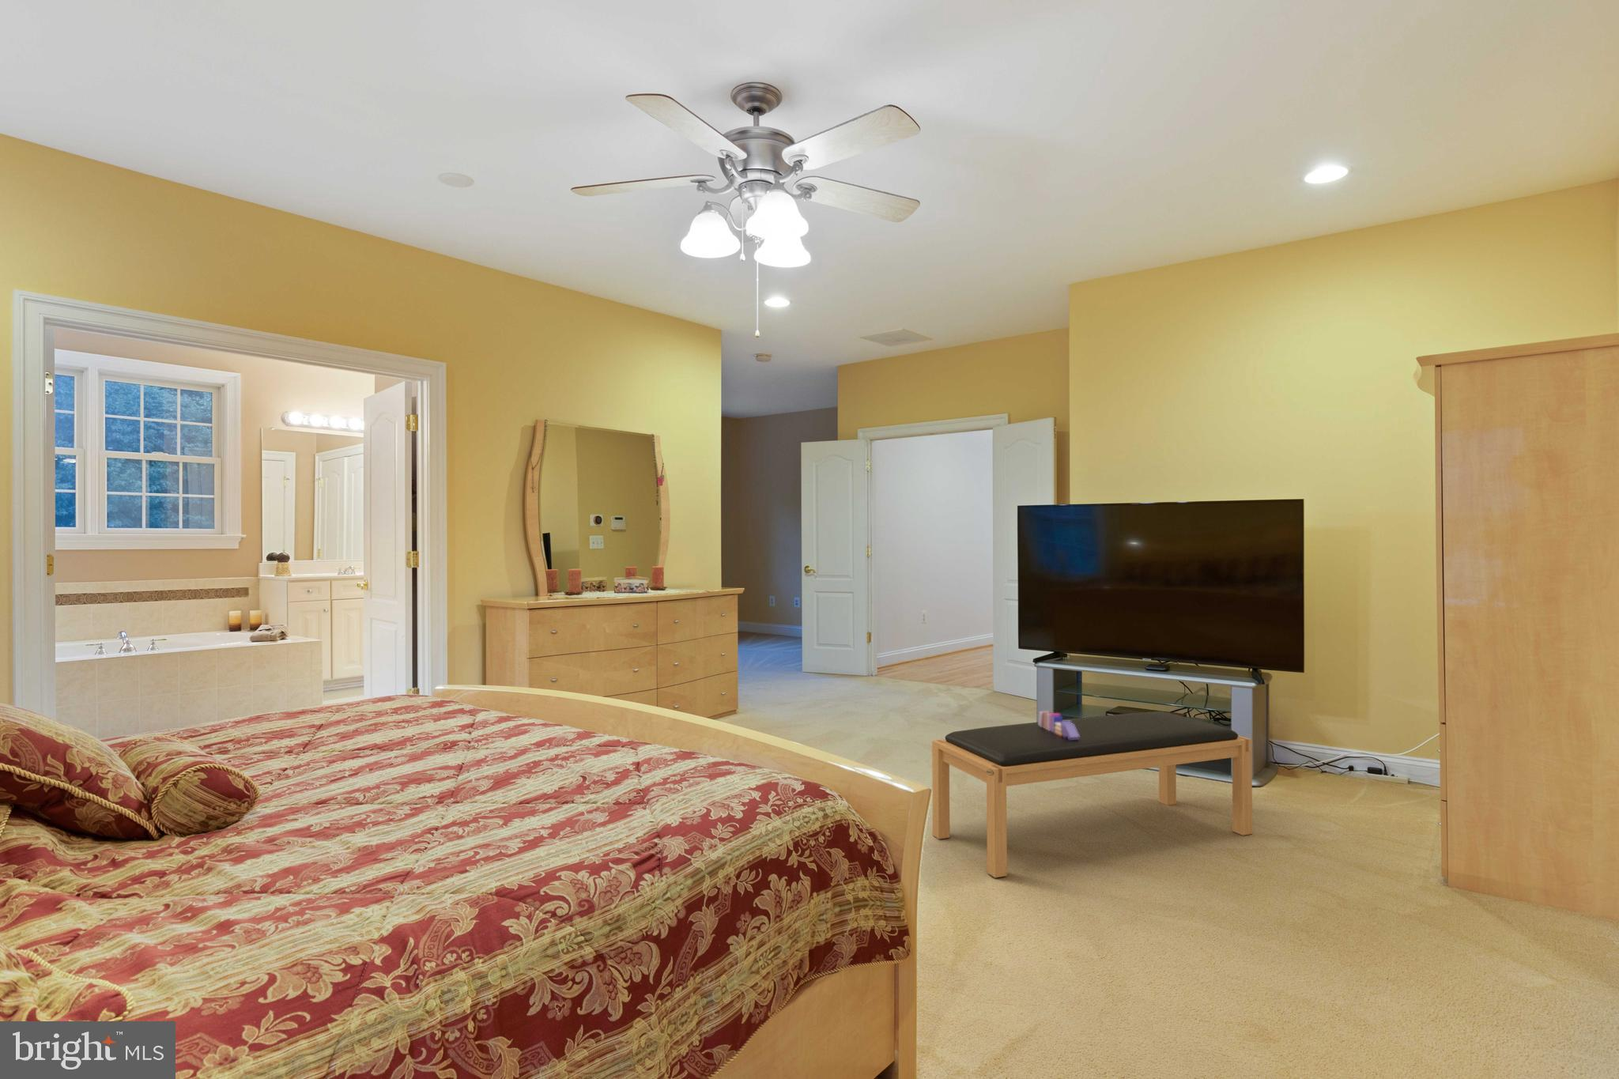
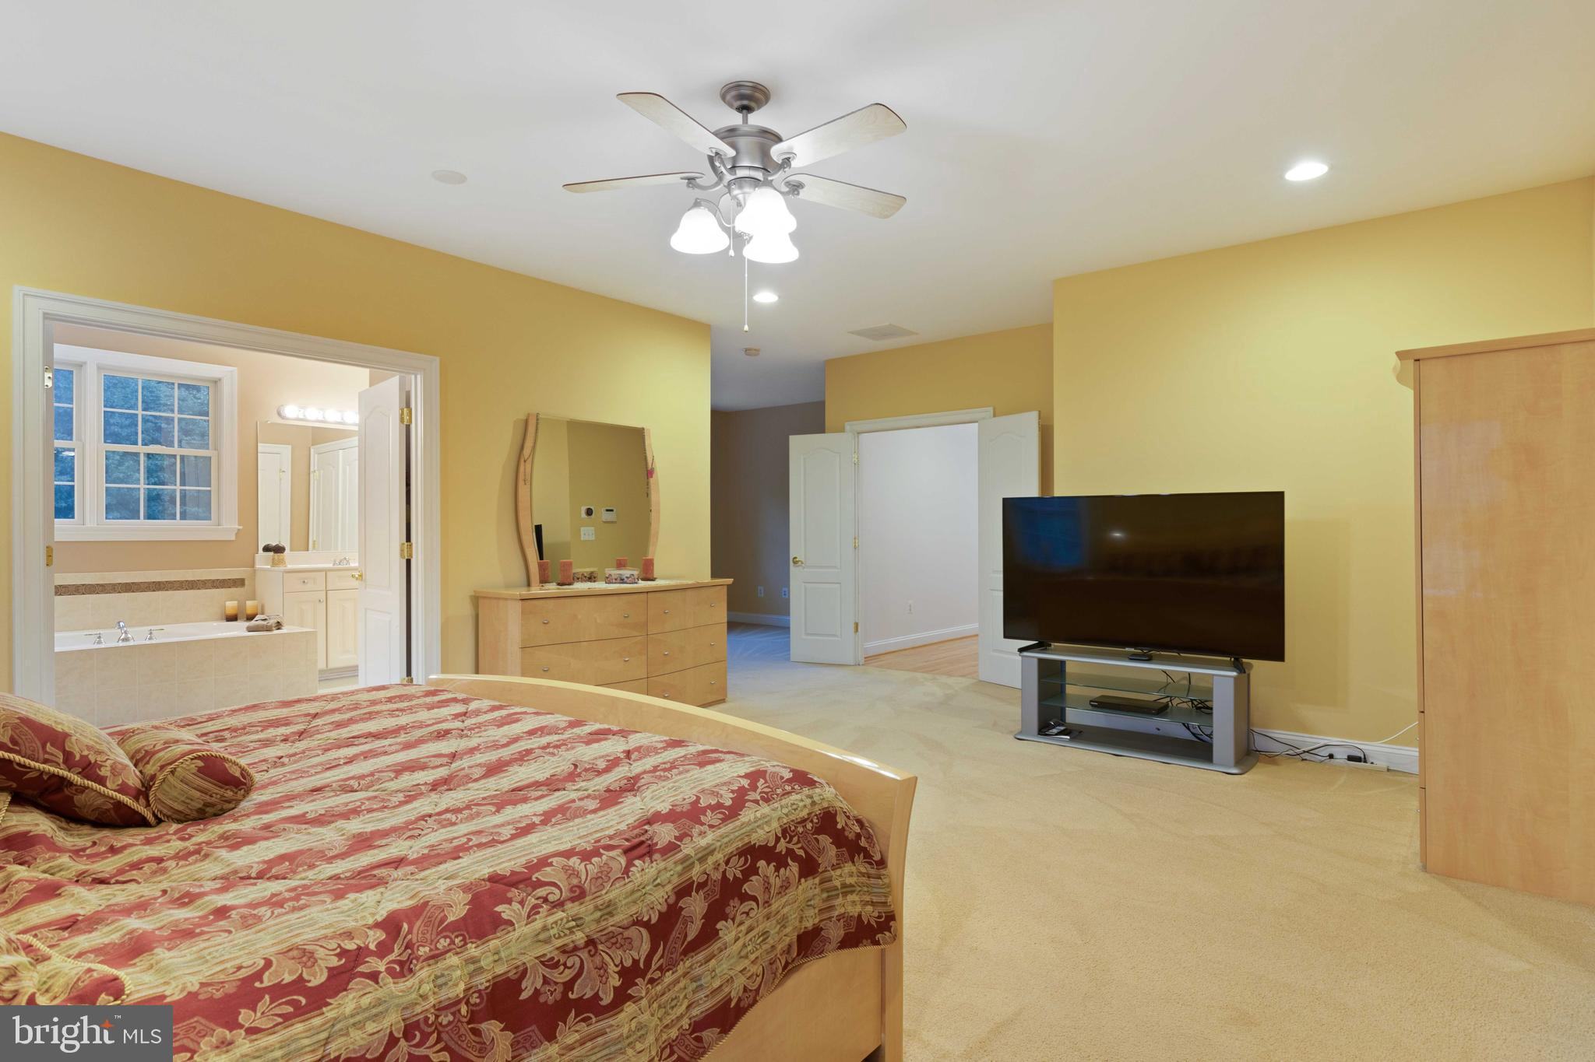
- books (1058, 724)
- bench (1092, 774)
